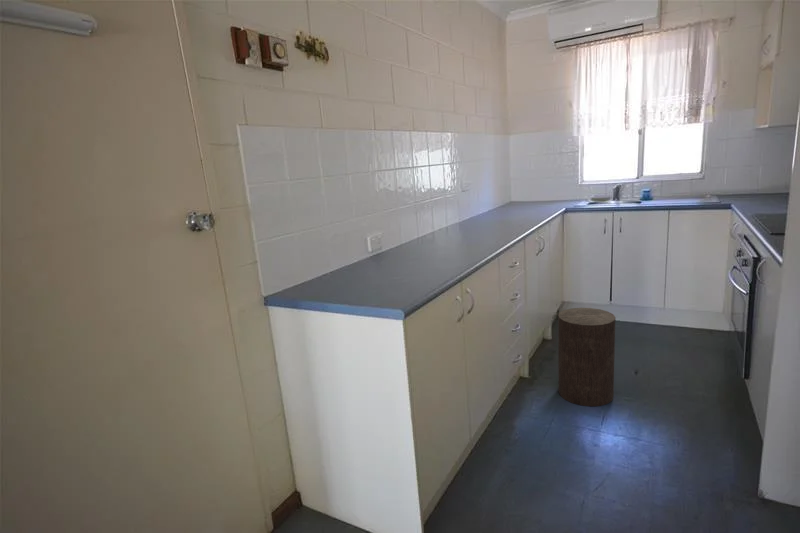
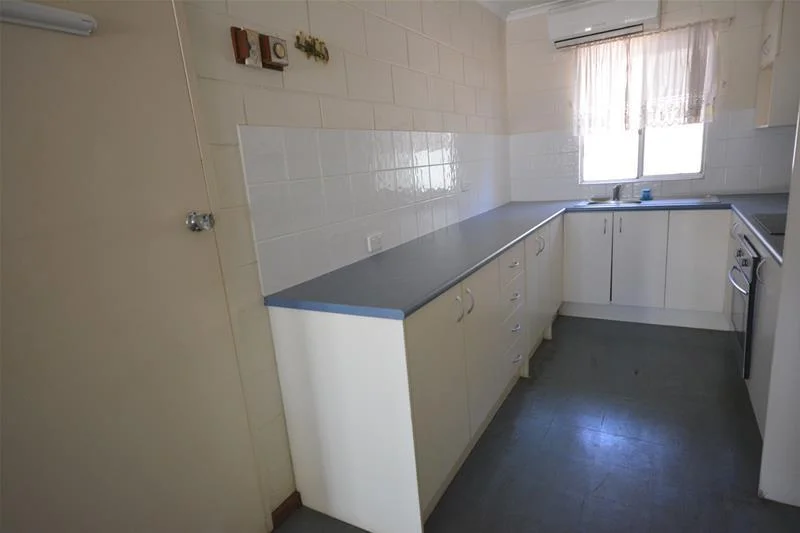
- stool (585, 355)
